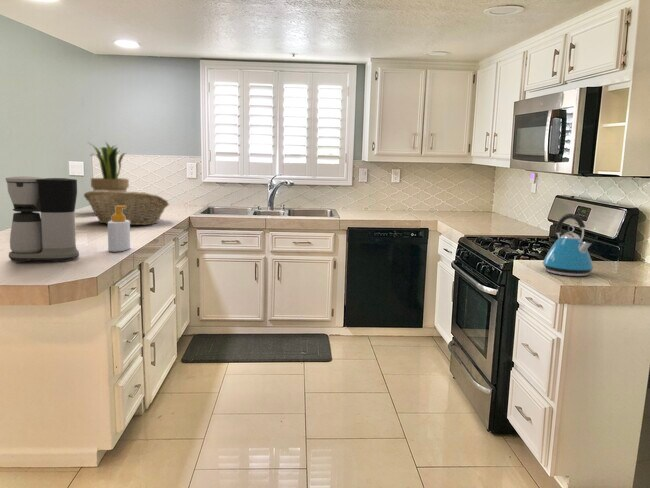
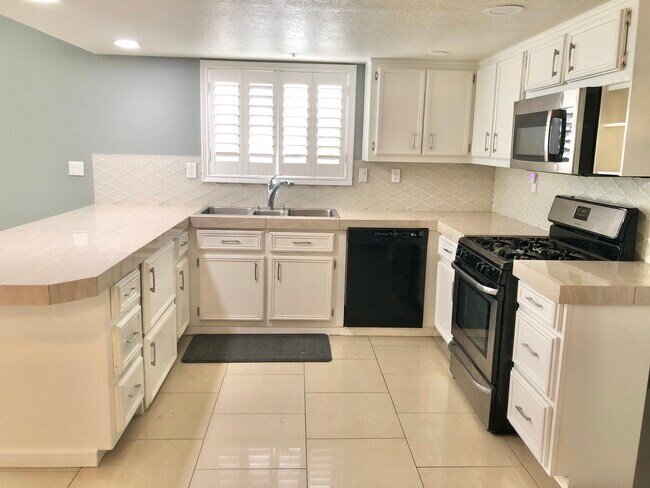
- soap bottle (119, 227)
- fruit basket (127, 206)
- coffee maker (44, 217)
- potted plant (106, 177)
- kettle (568, 242)
